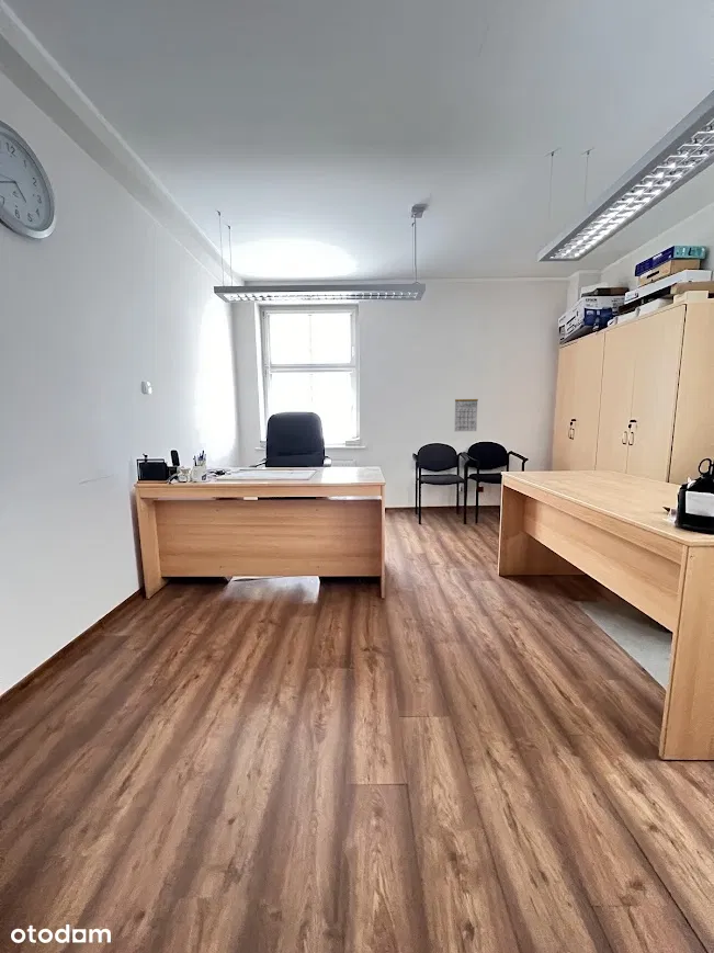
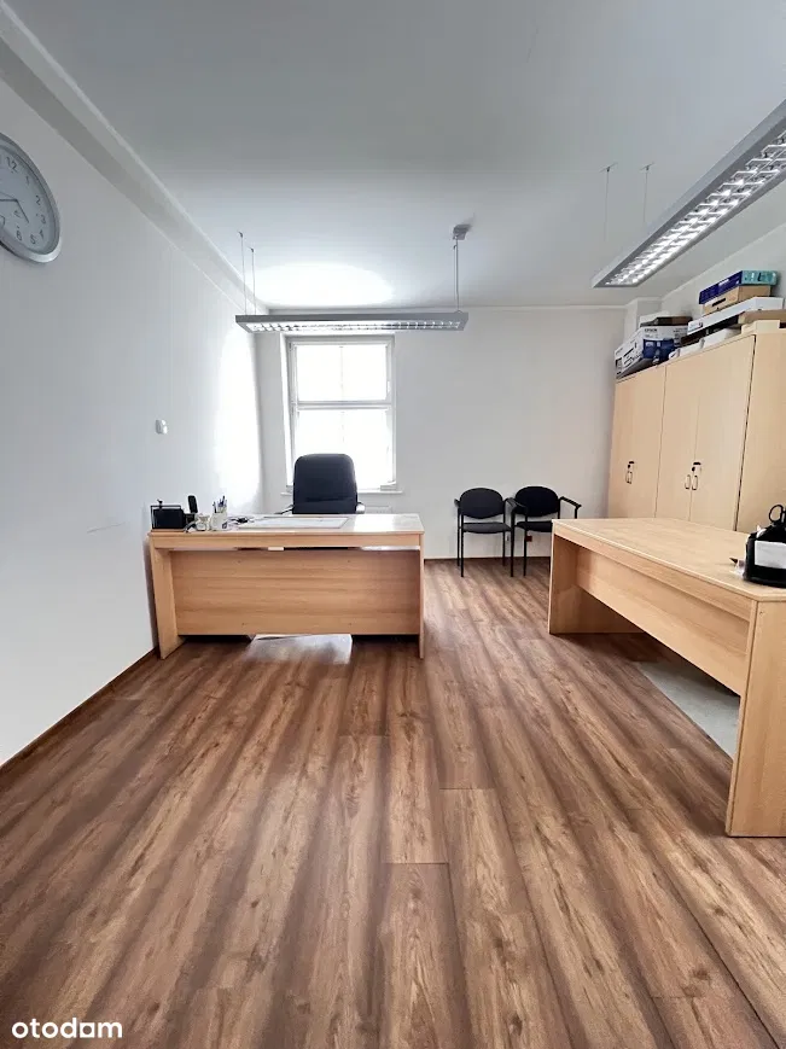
- calendar (465, 411)
